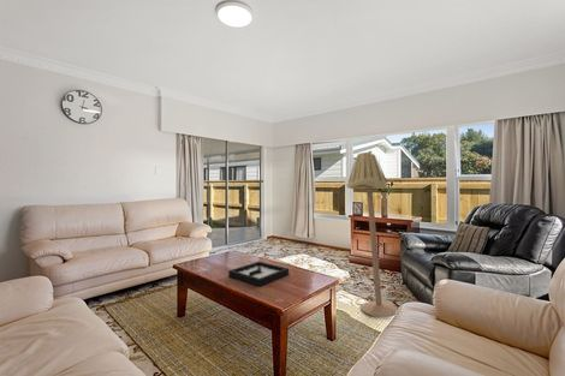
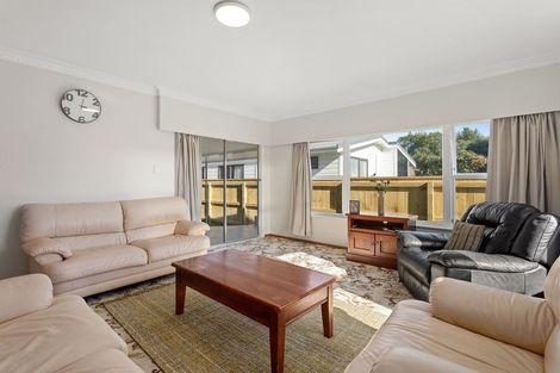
- decorative tray (258, 271)
- floor lamp (370, 228)
